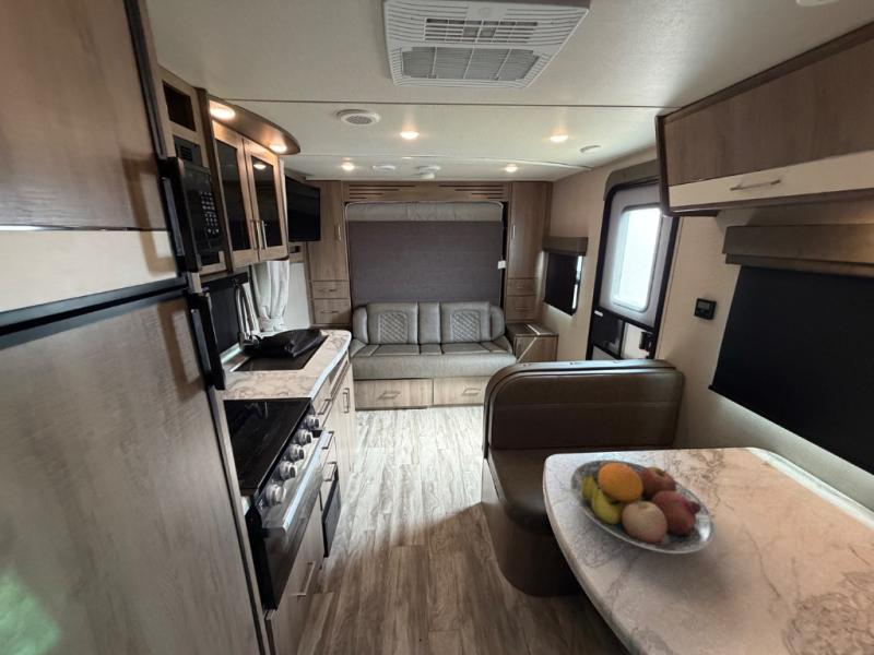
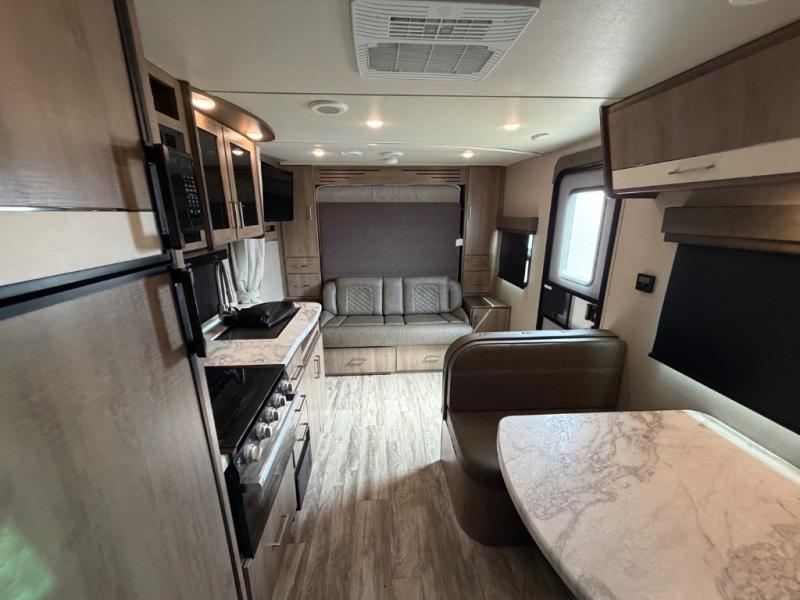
- fruit bowl (637, 493)
